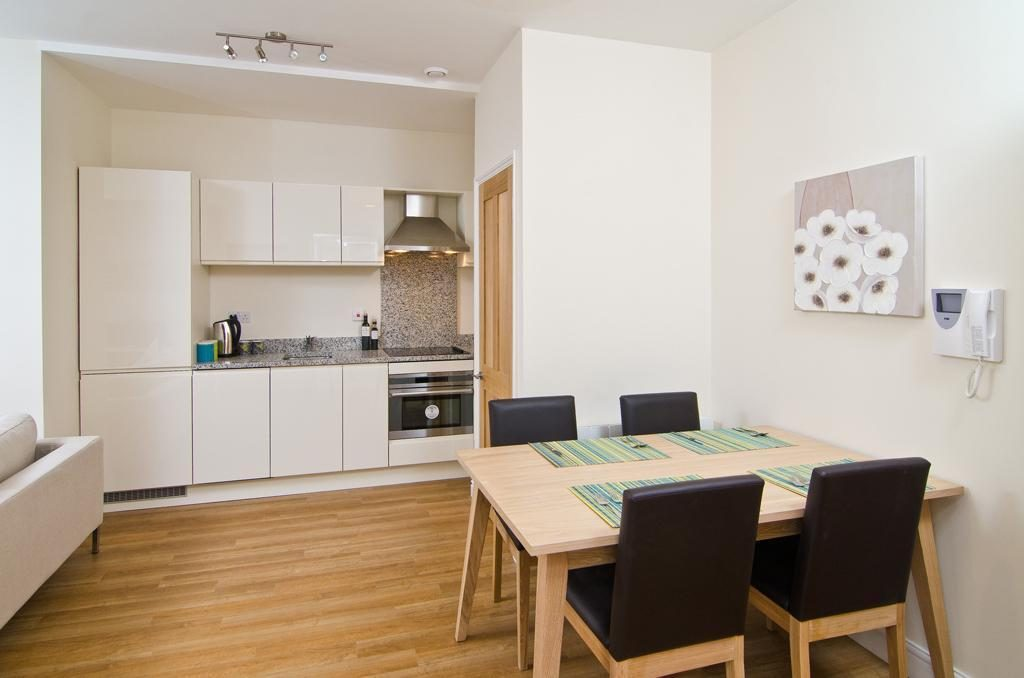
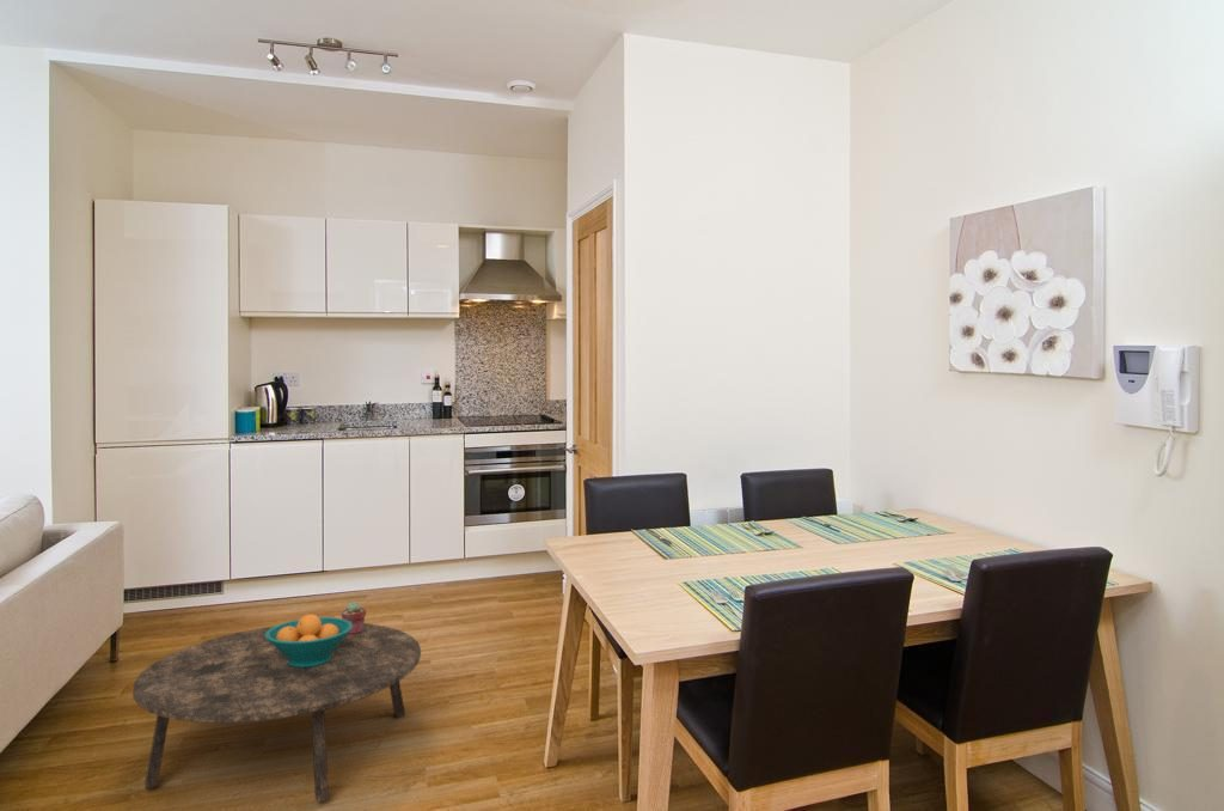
+ potted succulent (354, 616)
+ coffee table (287, 703)
+ fruit bowl (310, 636)
